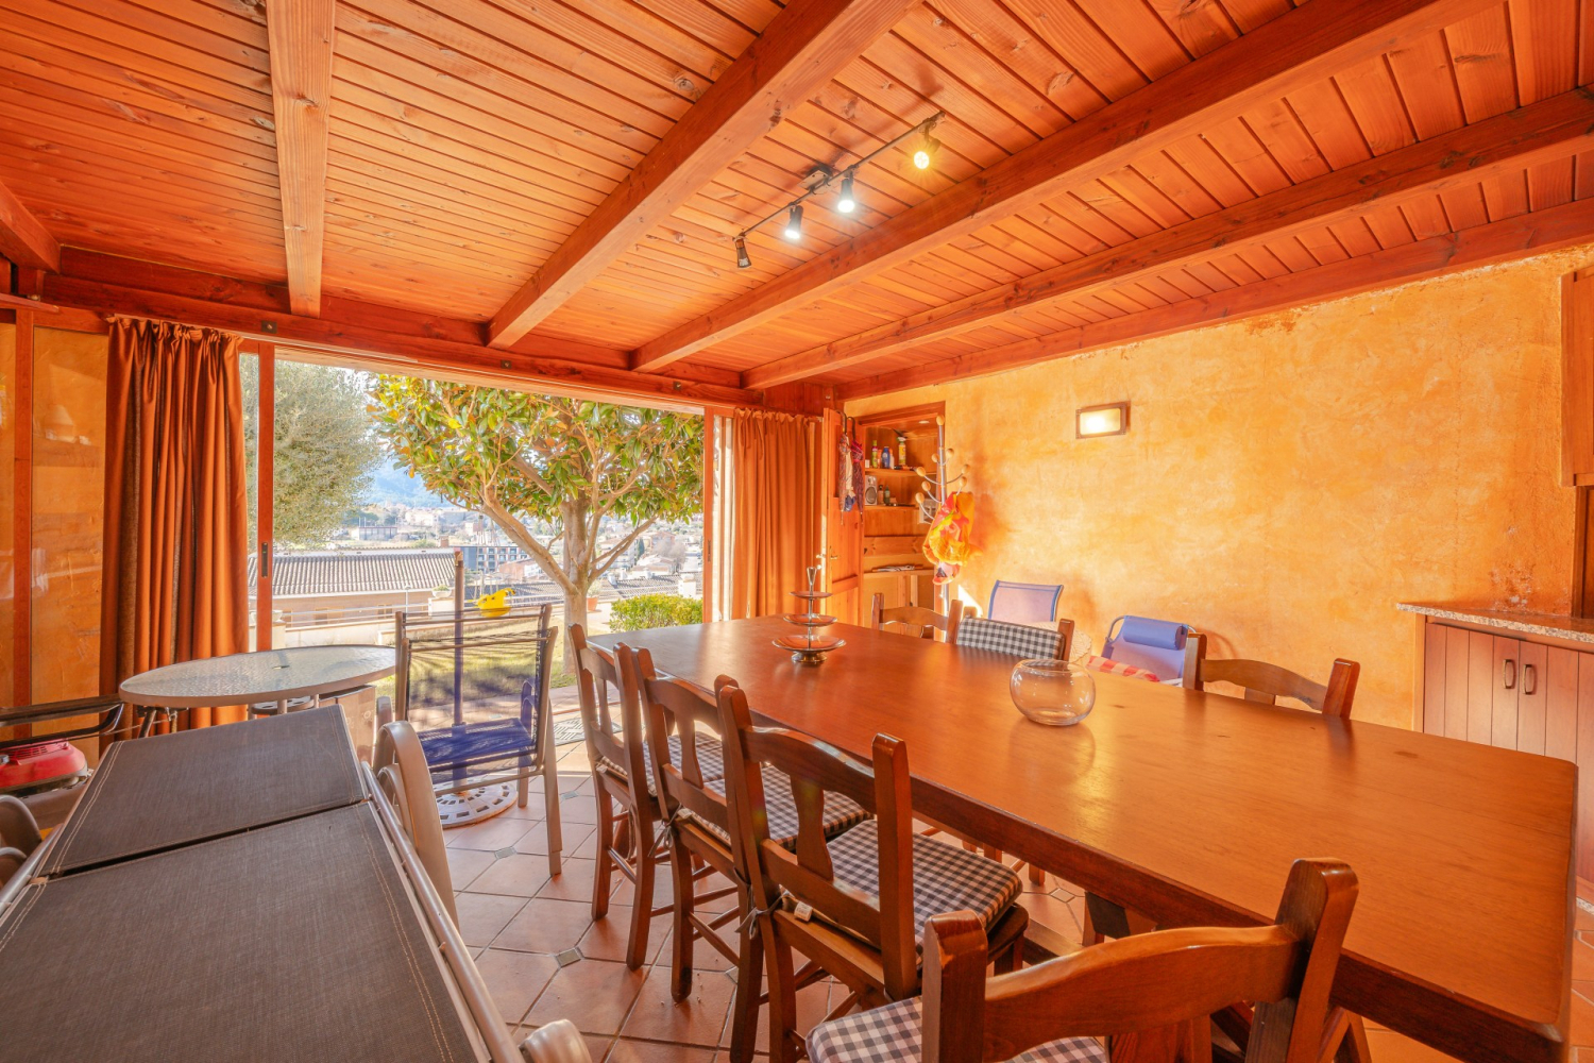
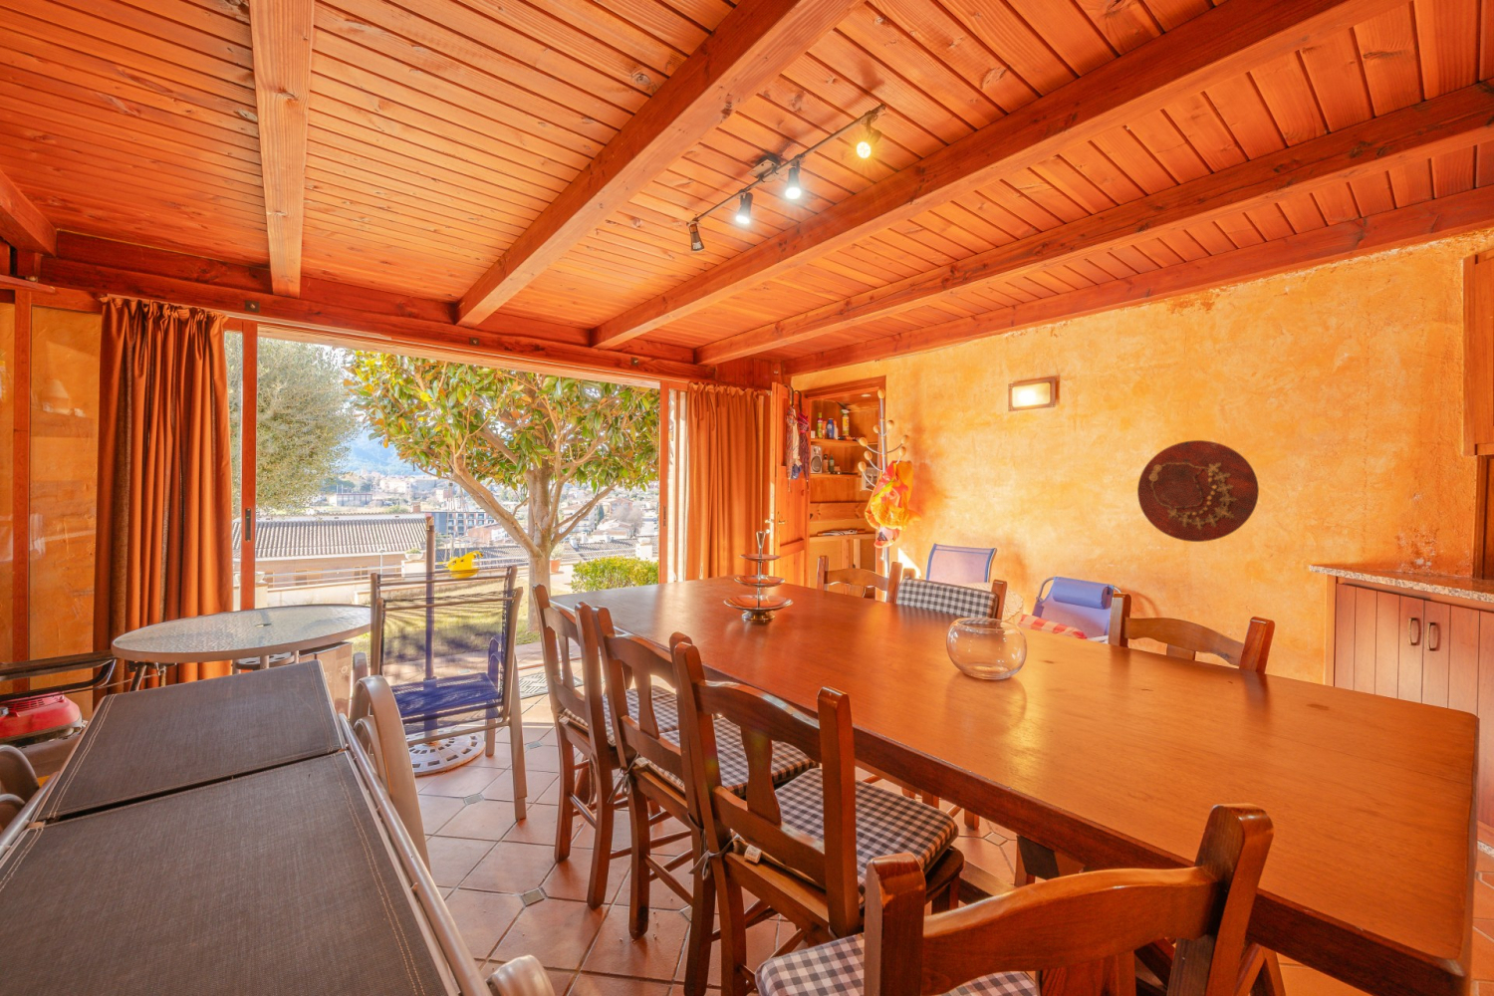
+ decorative platter (1193, 491)
